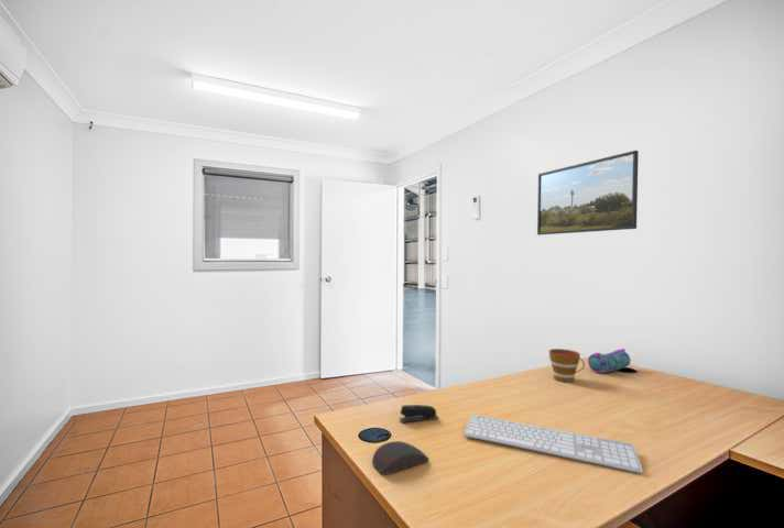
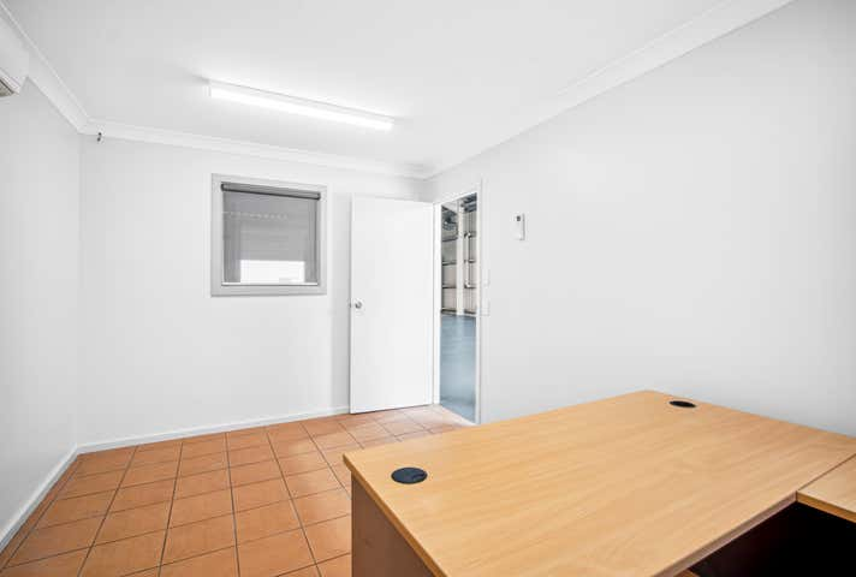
- keyboard (545, 440)
- stapler (418, 411)
- pencil case (609, 360)
- computer mouse (400, 454)
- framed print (581, 197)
- cup (566, 365)
